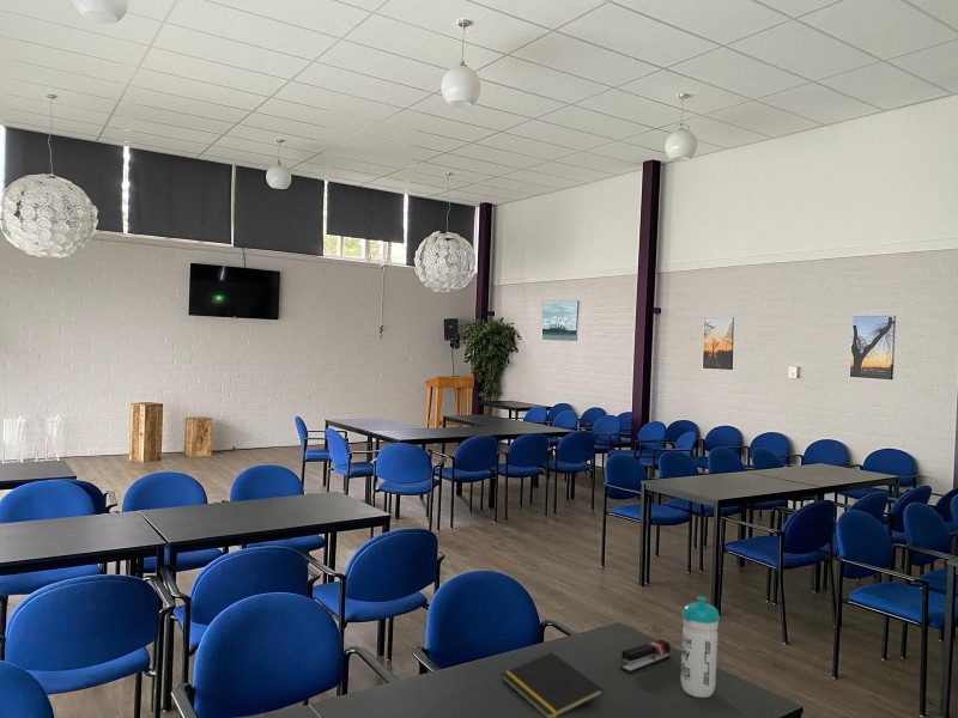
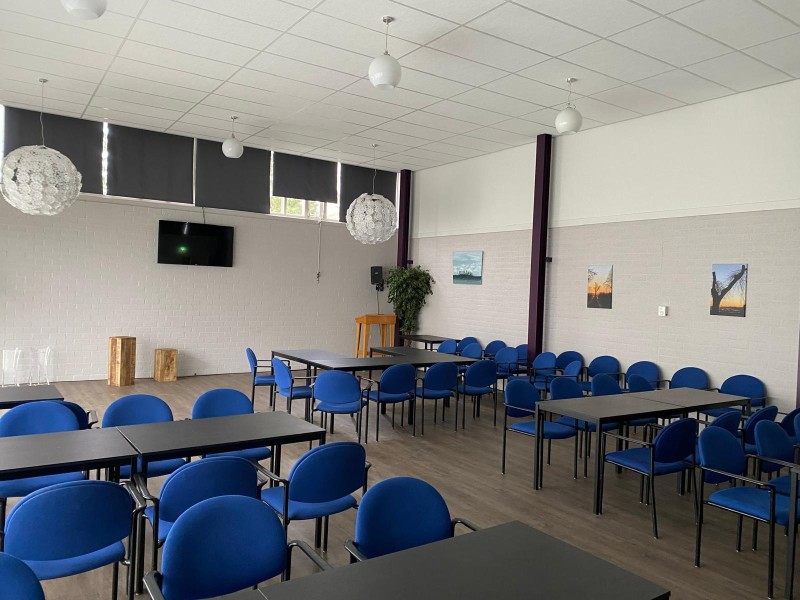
- notepad (550, 683)
- water bottle (699, 644)
- stapler (645, 653)
